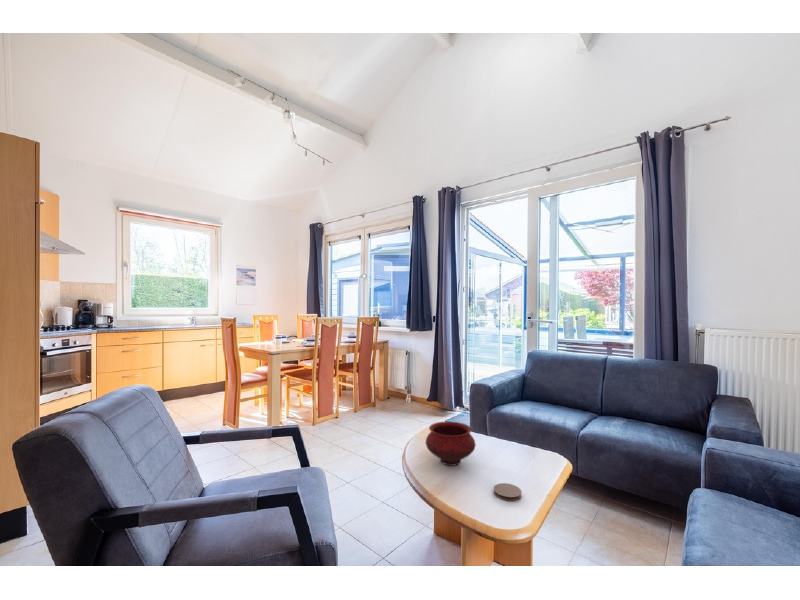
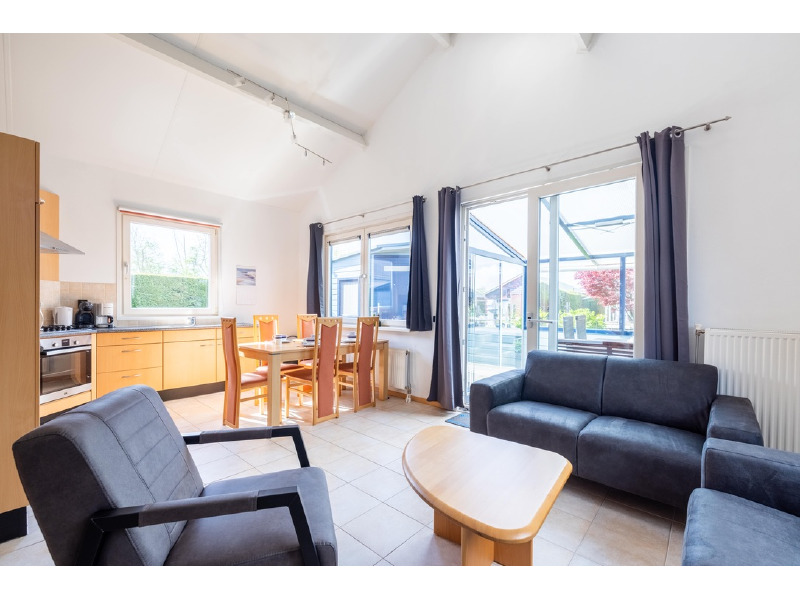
- coaster (507, 491)
- bowl (450, 445)
